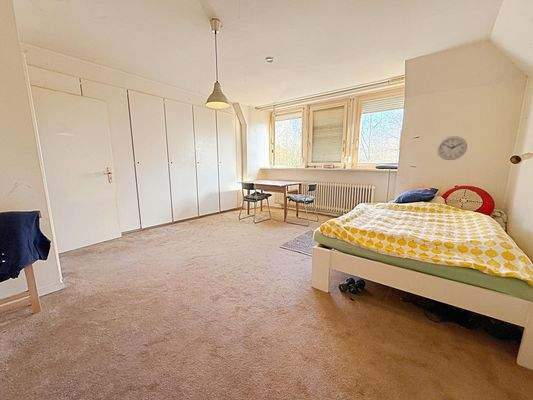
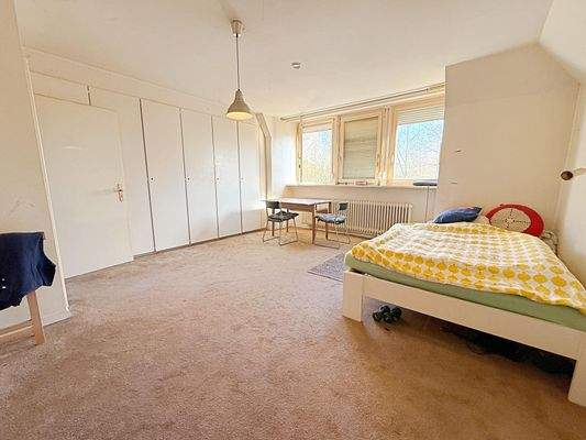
- wall clock (451, 148)
